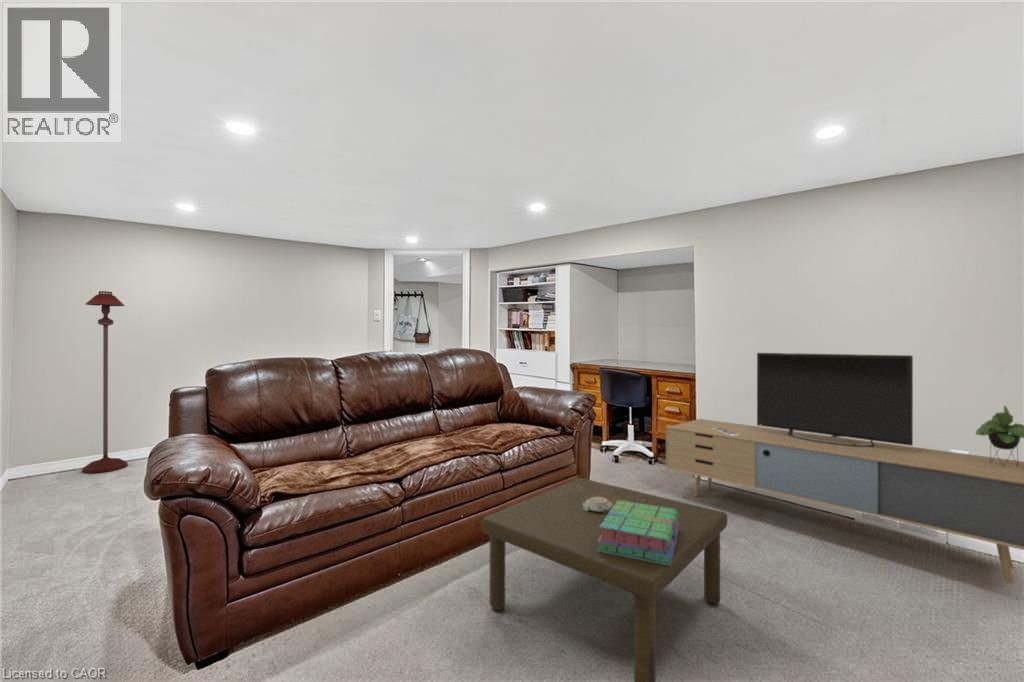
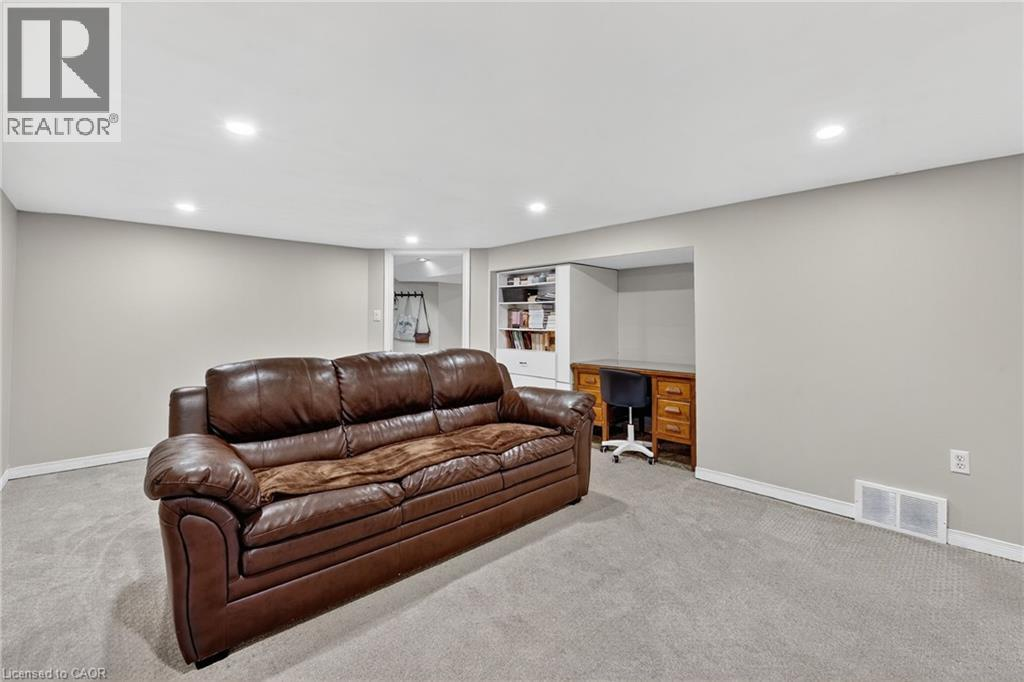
- coffee table (606, 560)
- decorative bowl (598, 503)
- stack of books (640, 528)
- media console (824, 439)
- floor lamp (105, 379)
